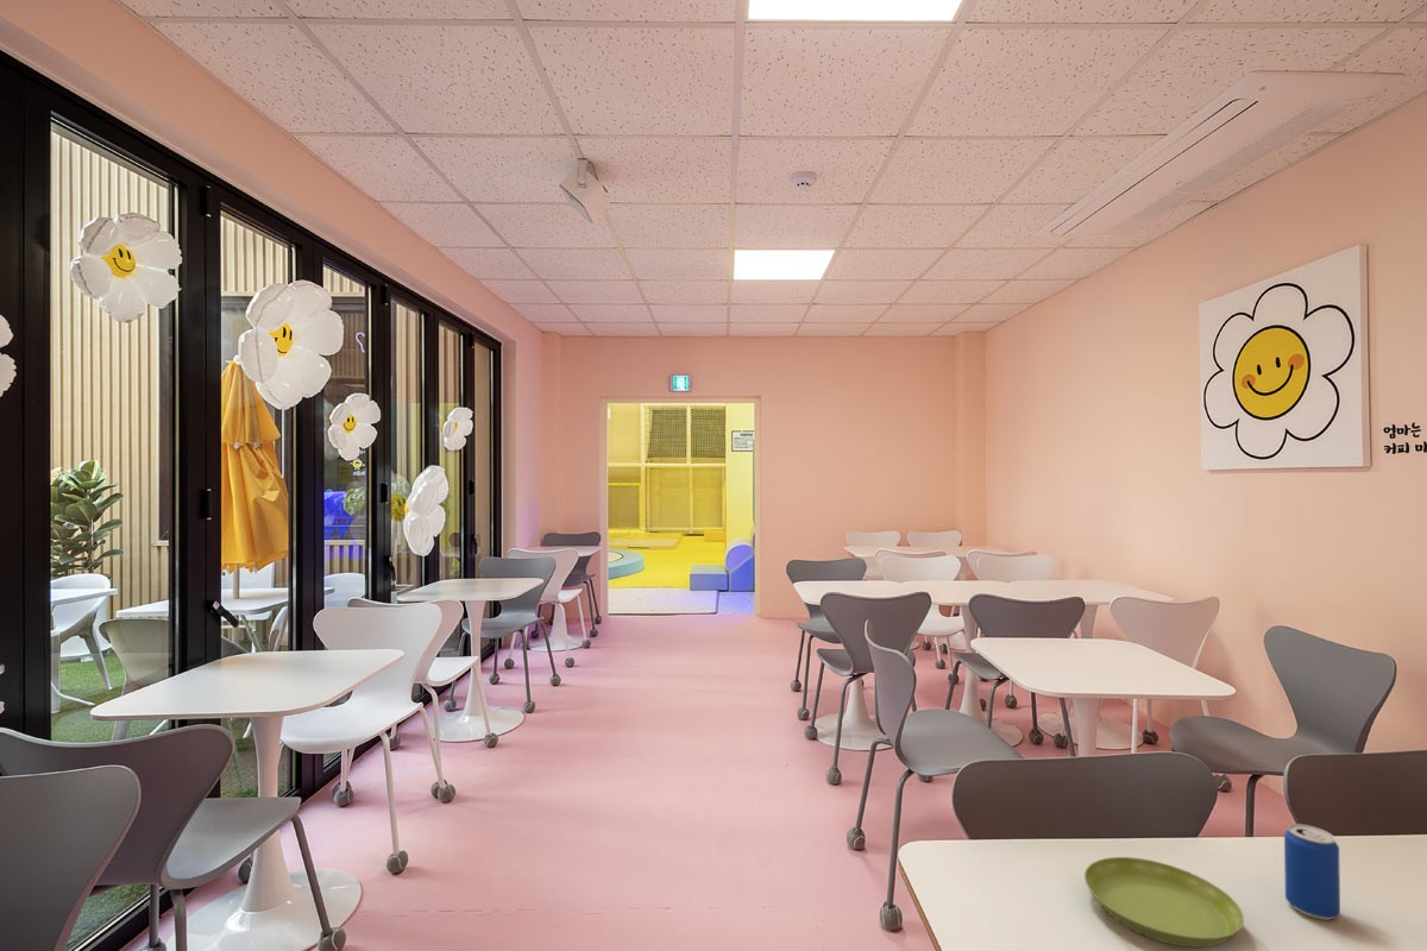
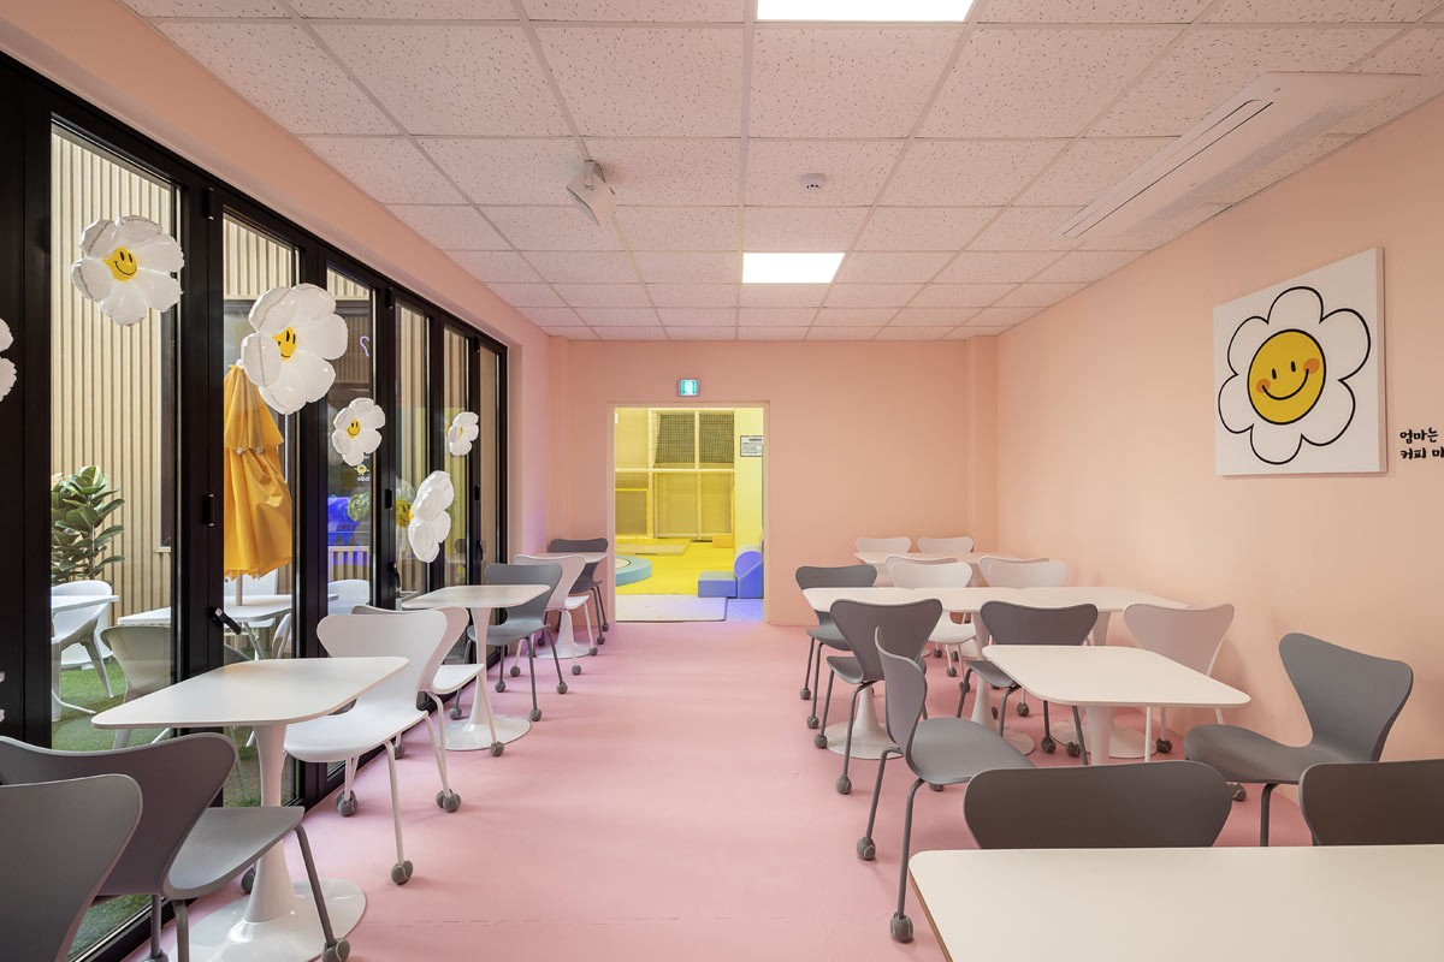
- beverage can (1312, 870)
- saucer (1159, 902)
